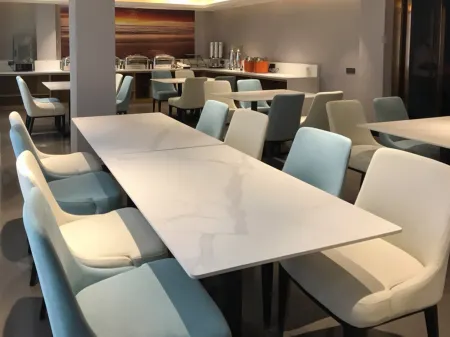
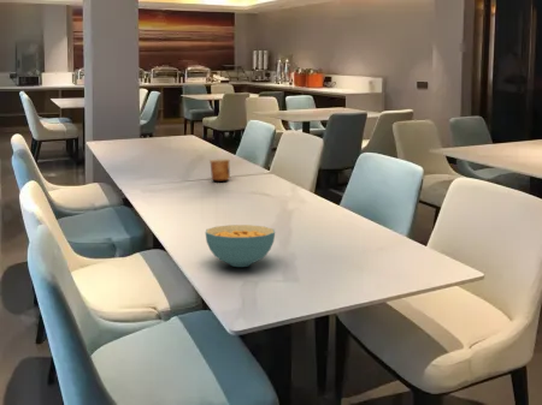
+ cup (219, 169)
+ cereal bowl (240, 248)
